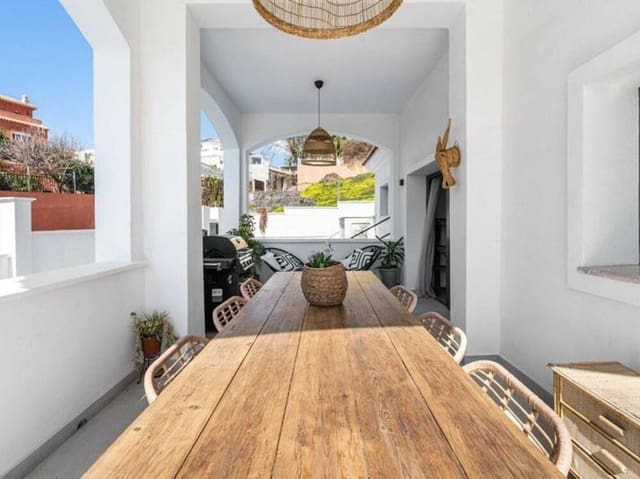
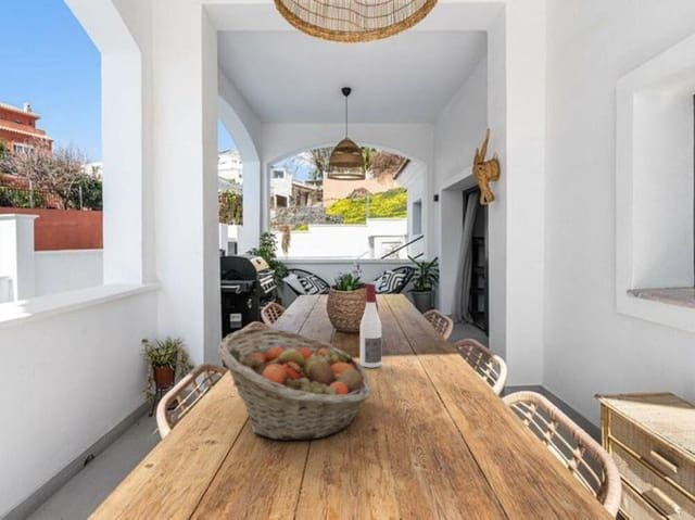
+ fruit basket (298, 373)
+ alcohol (370, 325)
